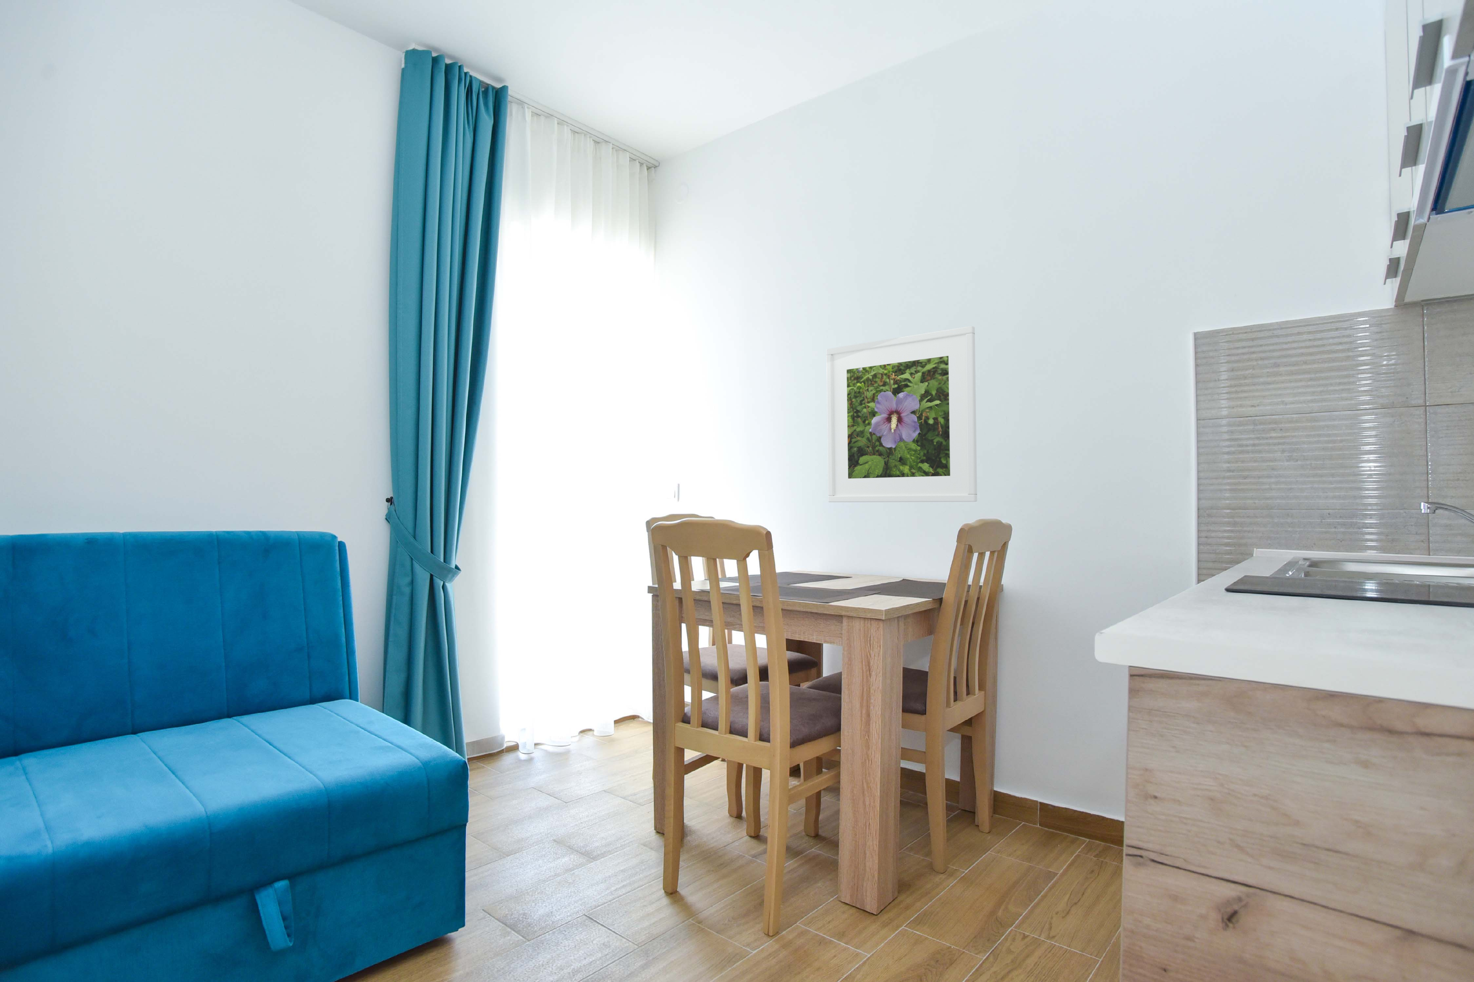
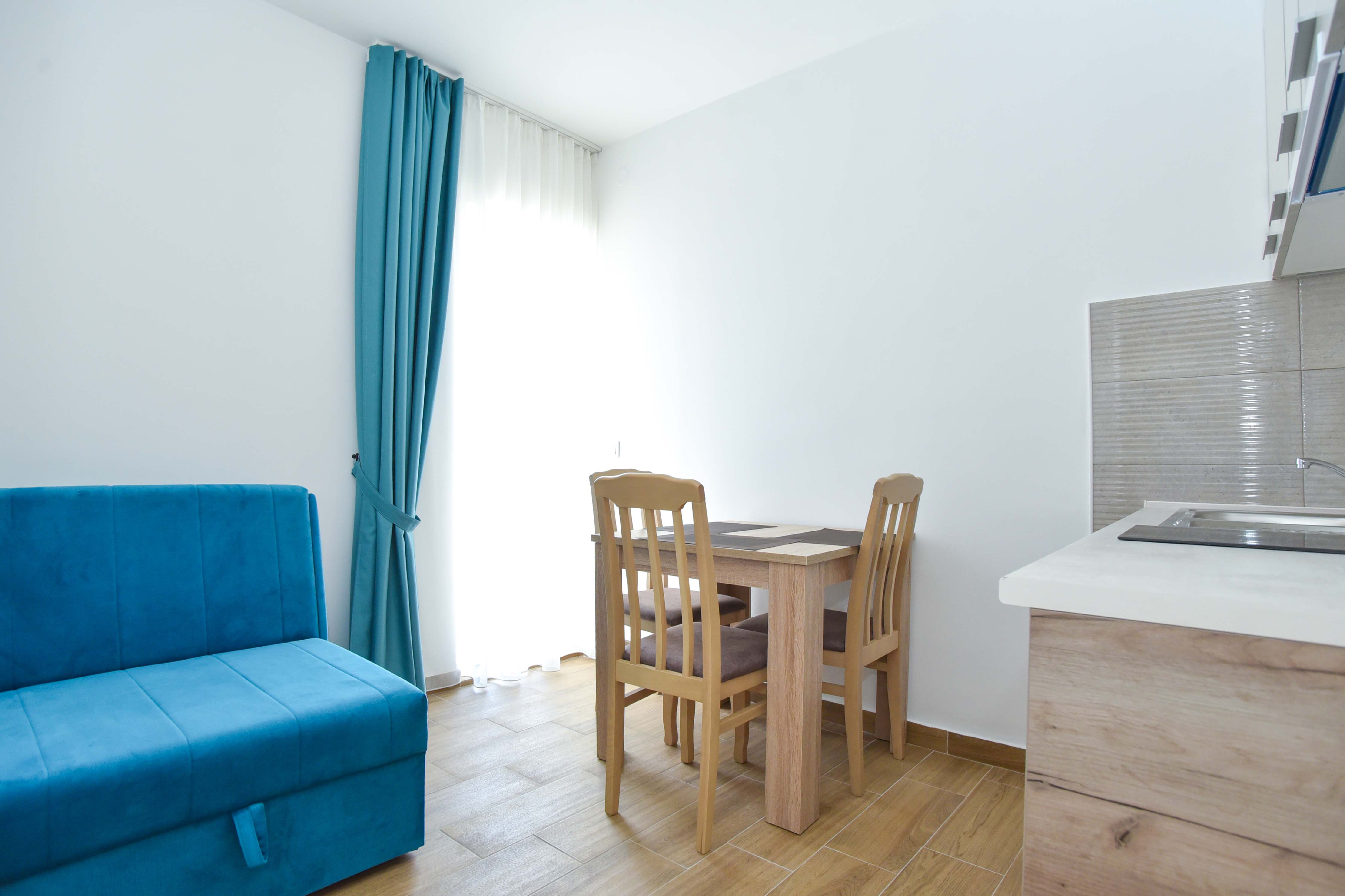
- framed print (896, 420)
